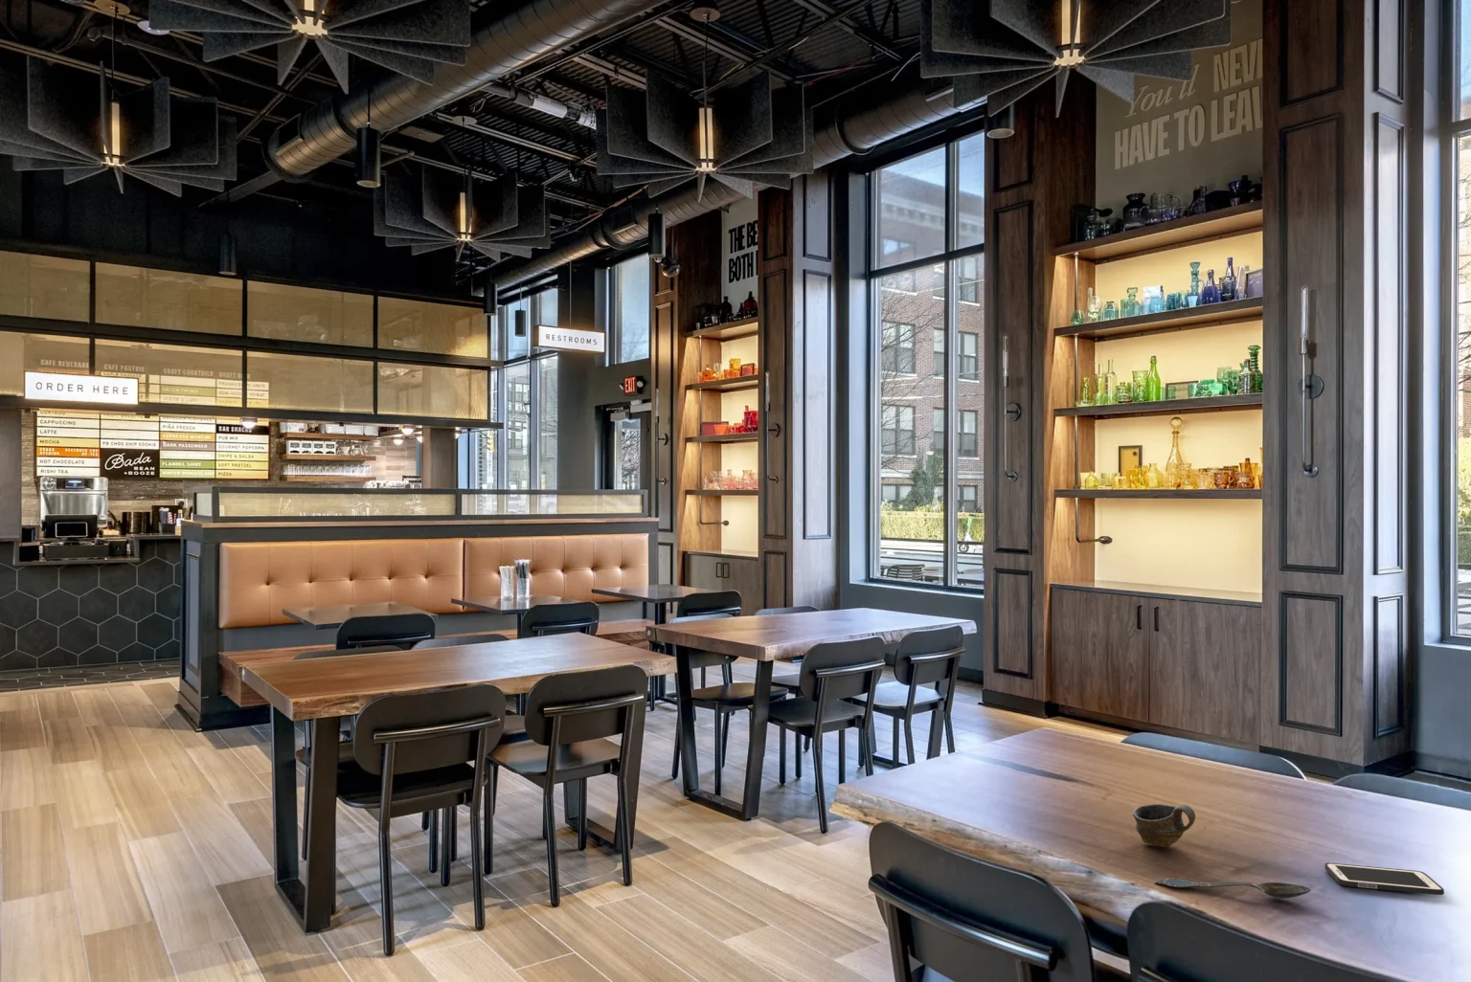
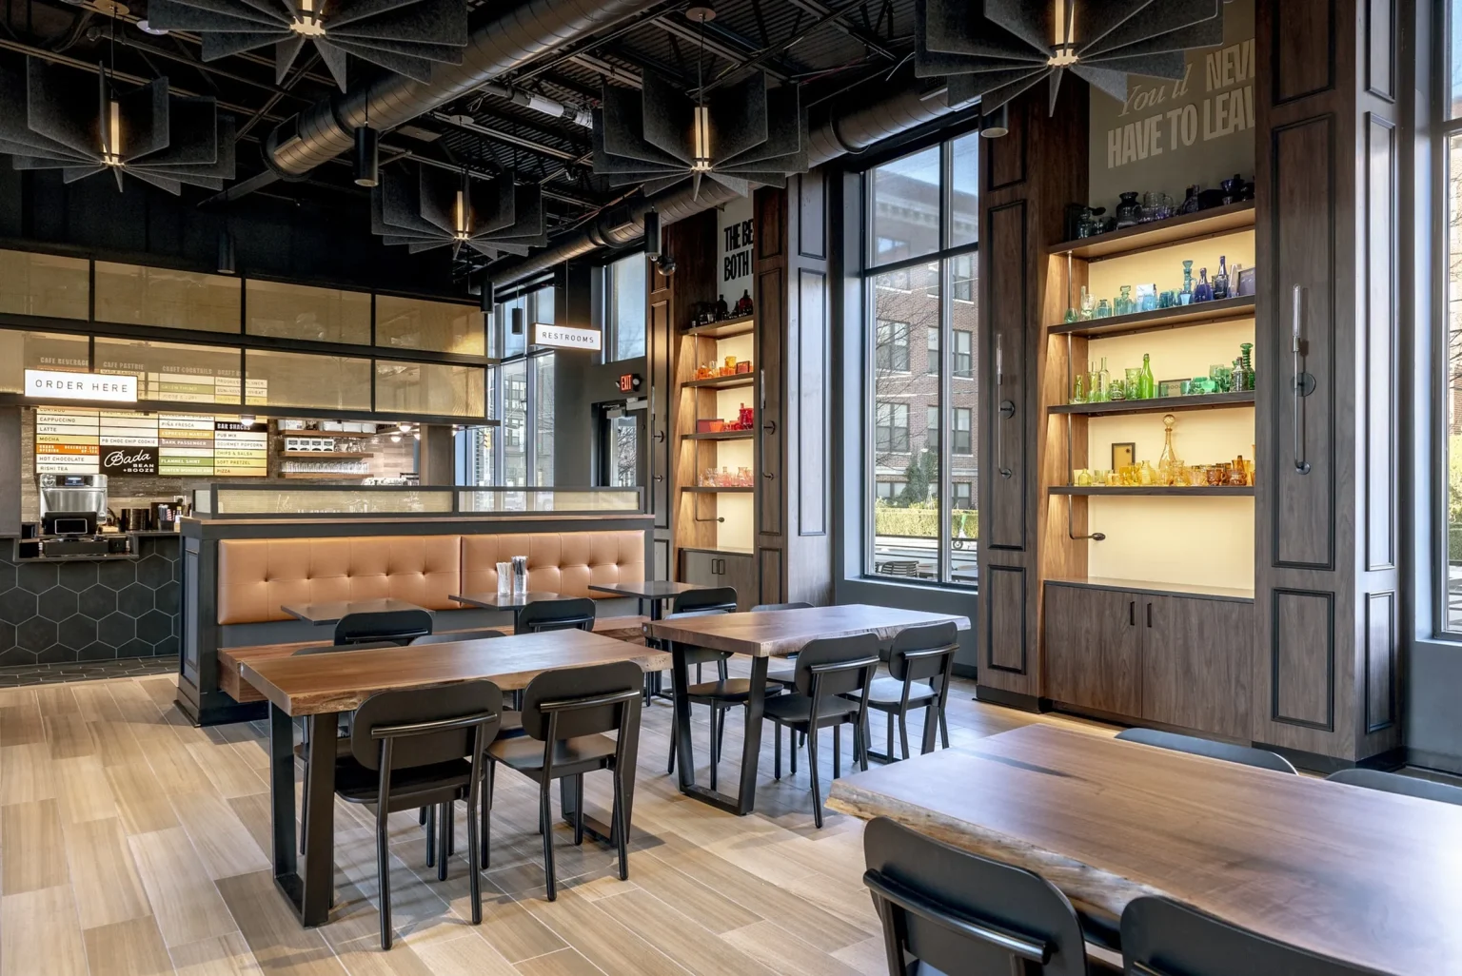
- cup (1160, 822)
- spoon (1231, 886)
- cell phone (1382, 879)
